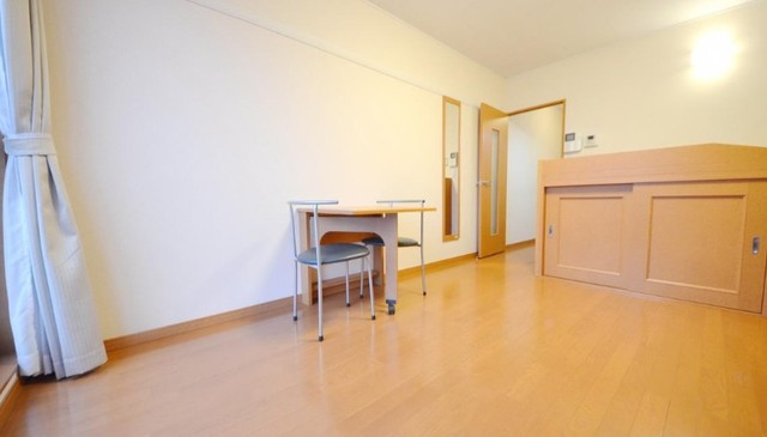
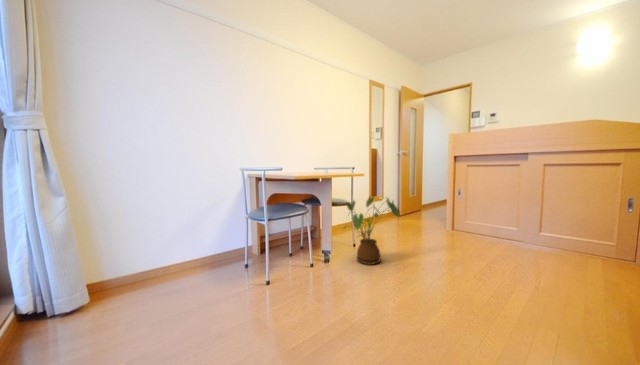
+ house plant (369, 230)
